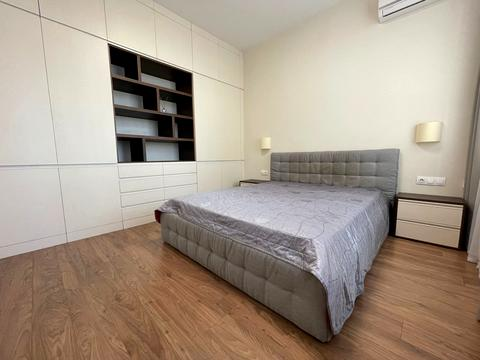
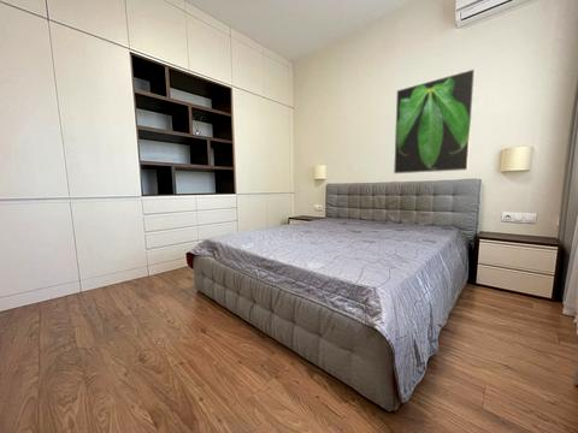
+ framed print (430, 127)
